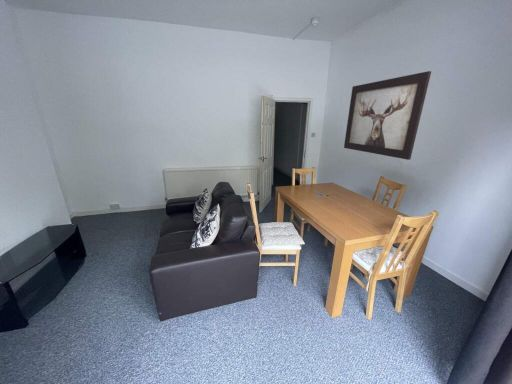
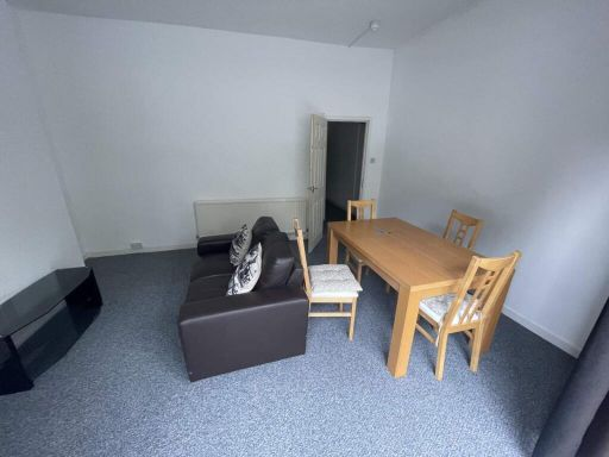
- wall art (377, 118)
